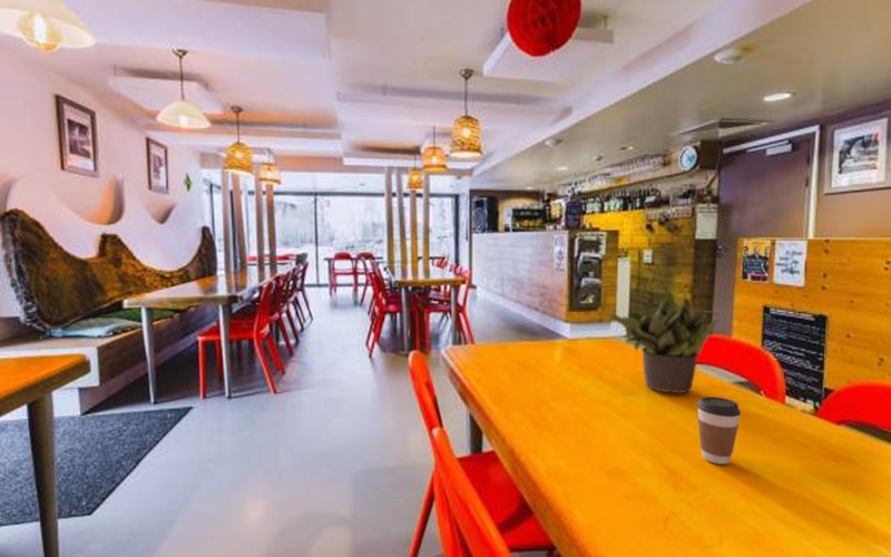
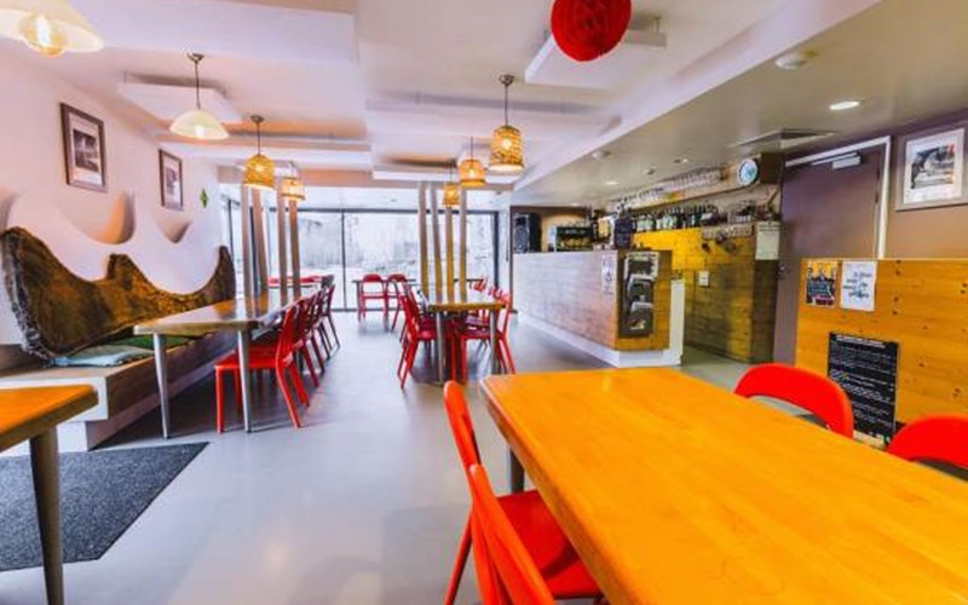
- potted plant (656, 338)
- coffee cup (716, 429)
